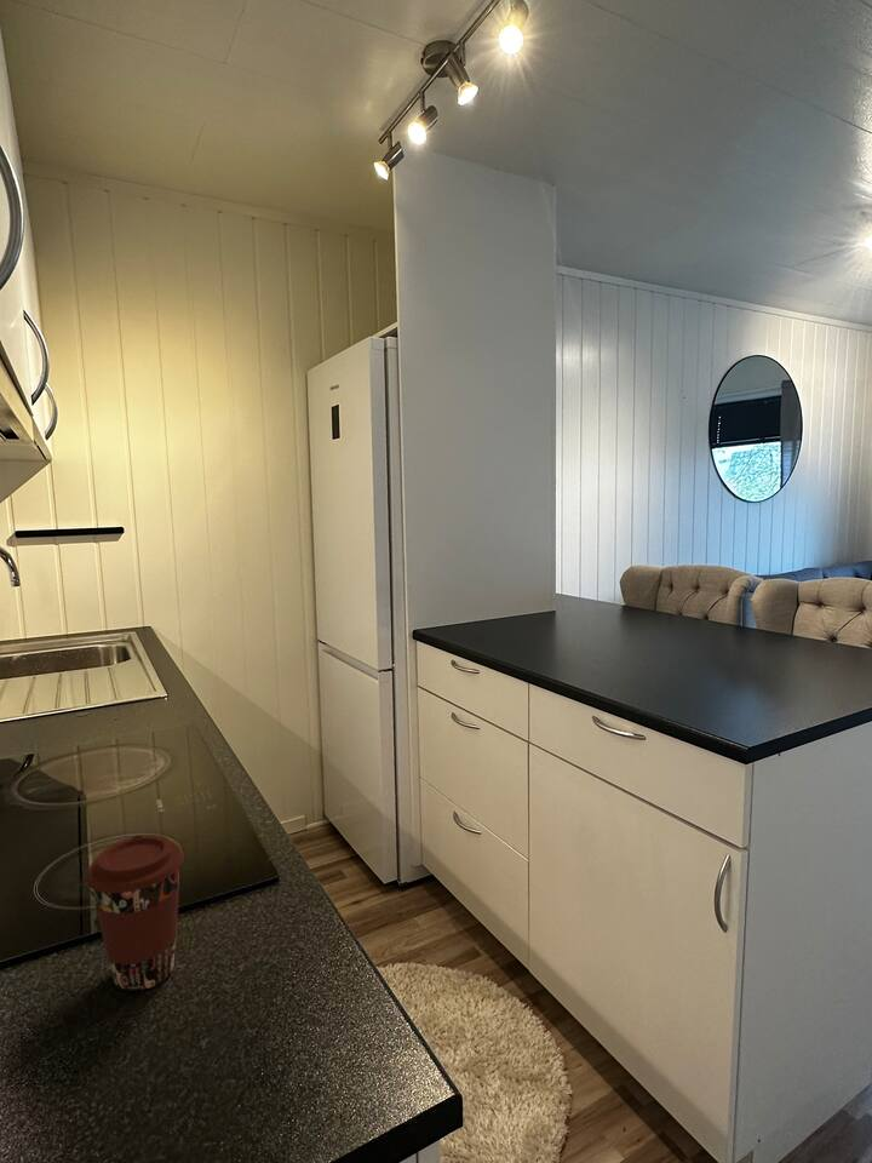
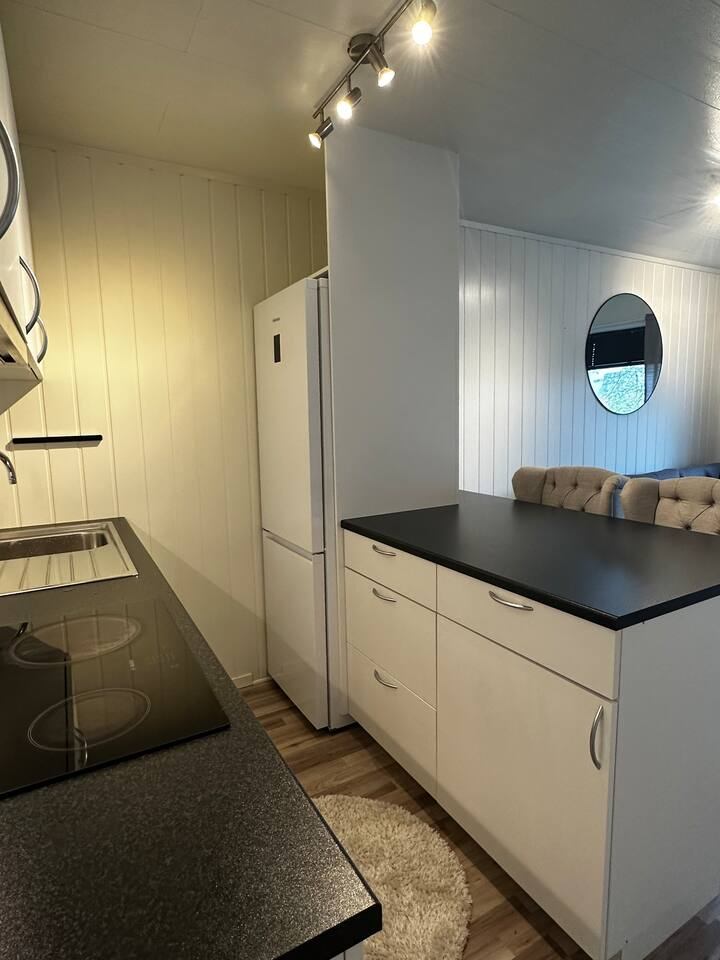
- coffee cup (139, 912)
